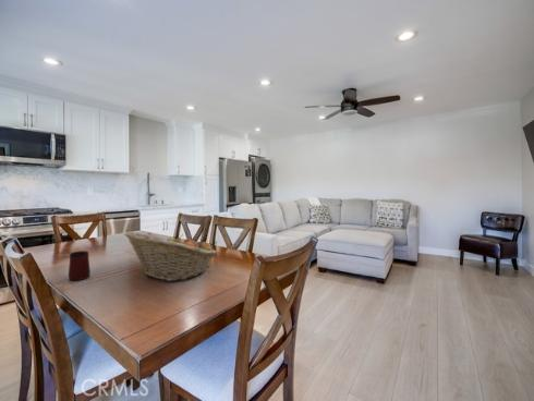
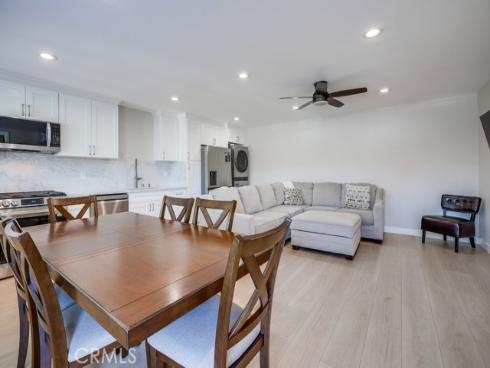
- mug (78, 264)
- fruit basket (171, 251)
